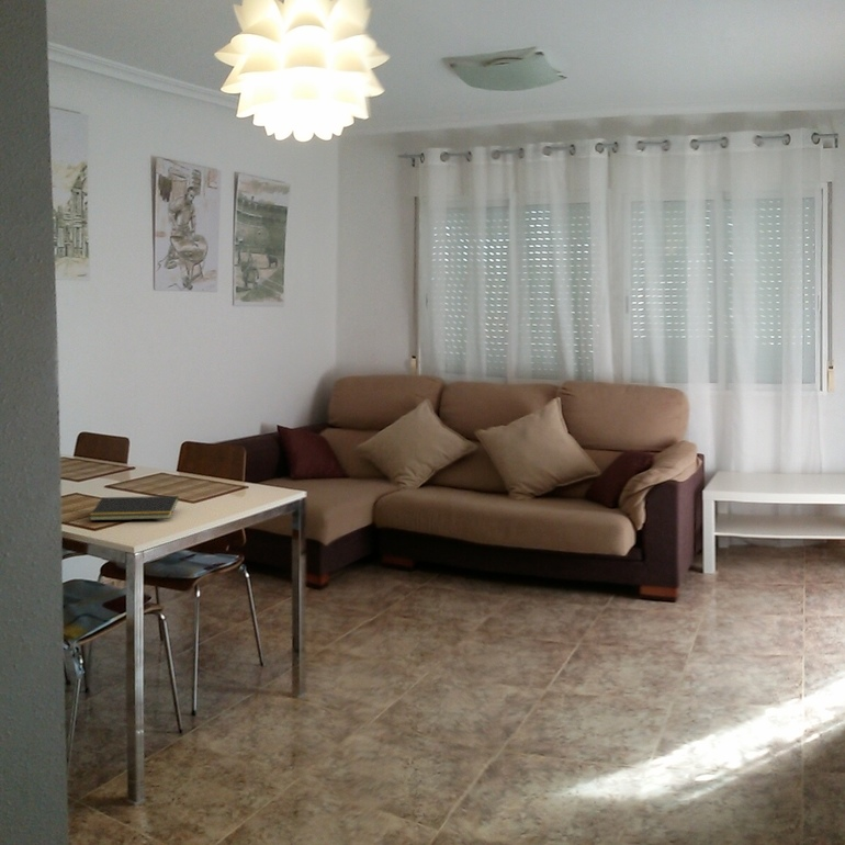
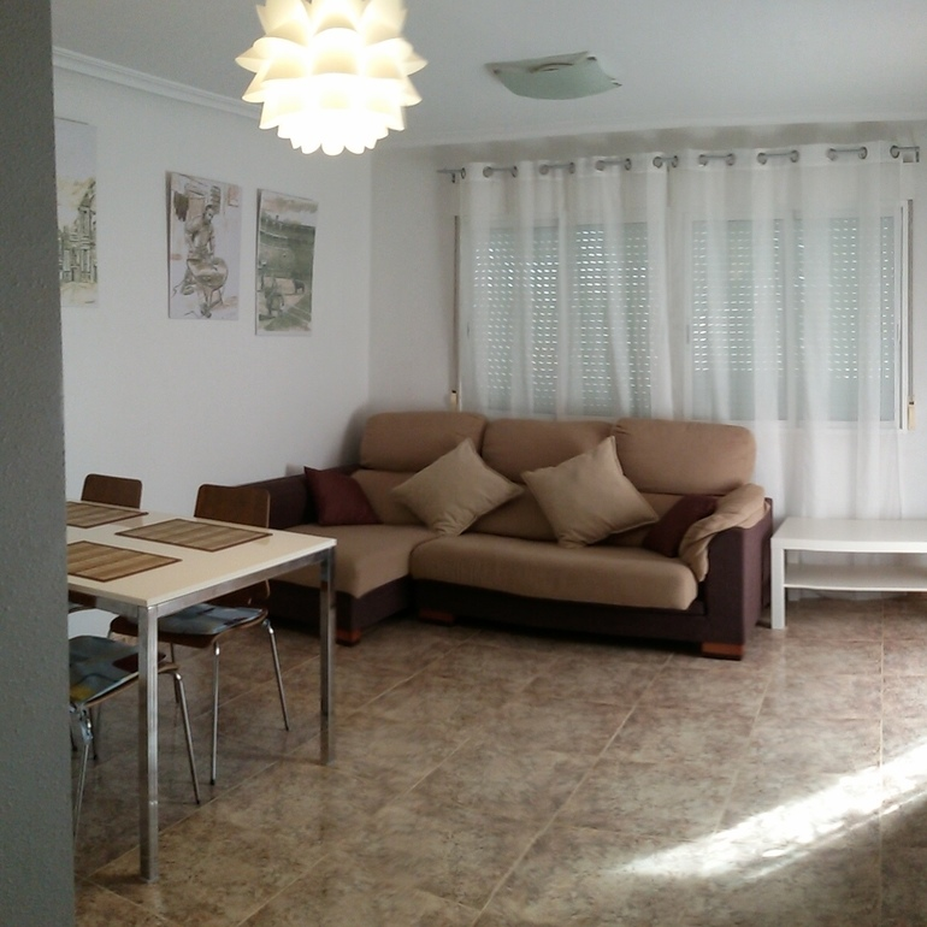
- notepad (135, 507)
